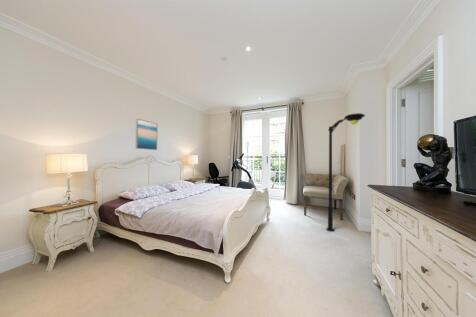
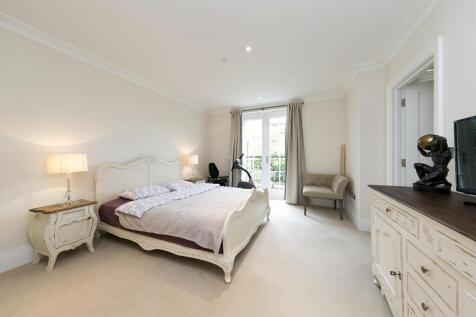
- floor lamp (331, 178)
- wall art (147, 135)
